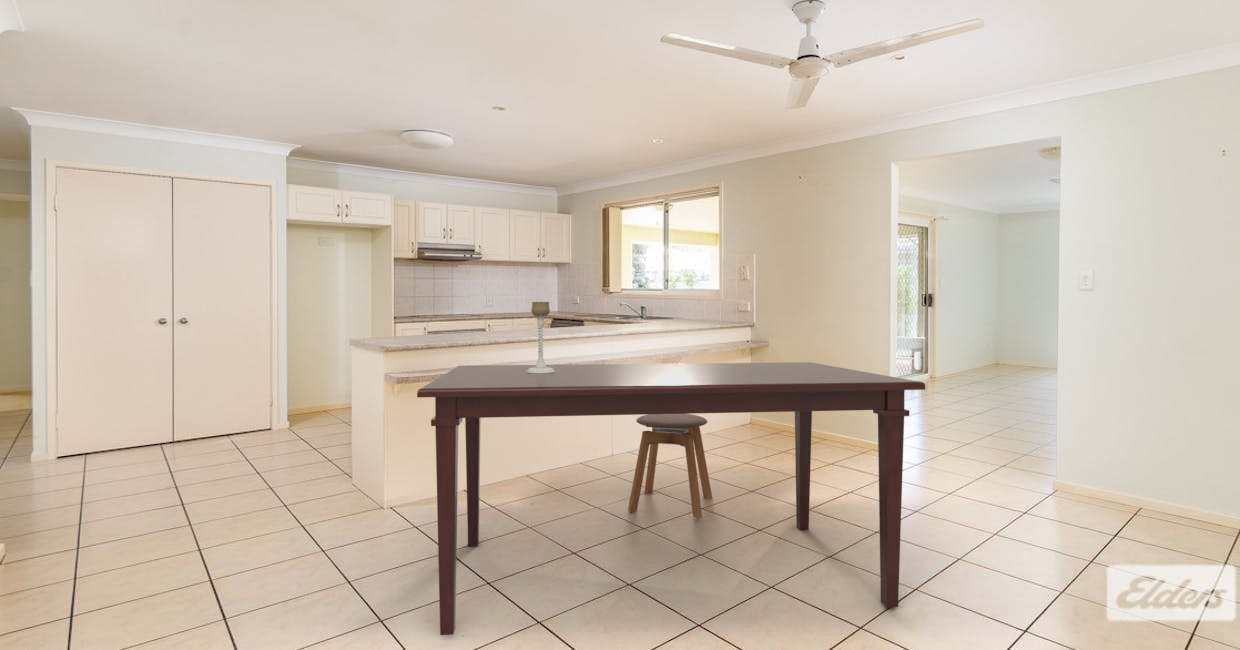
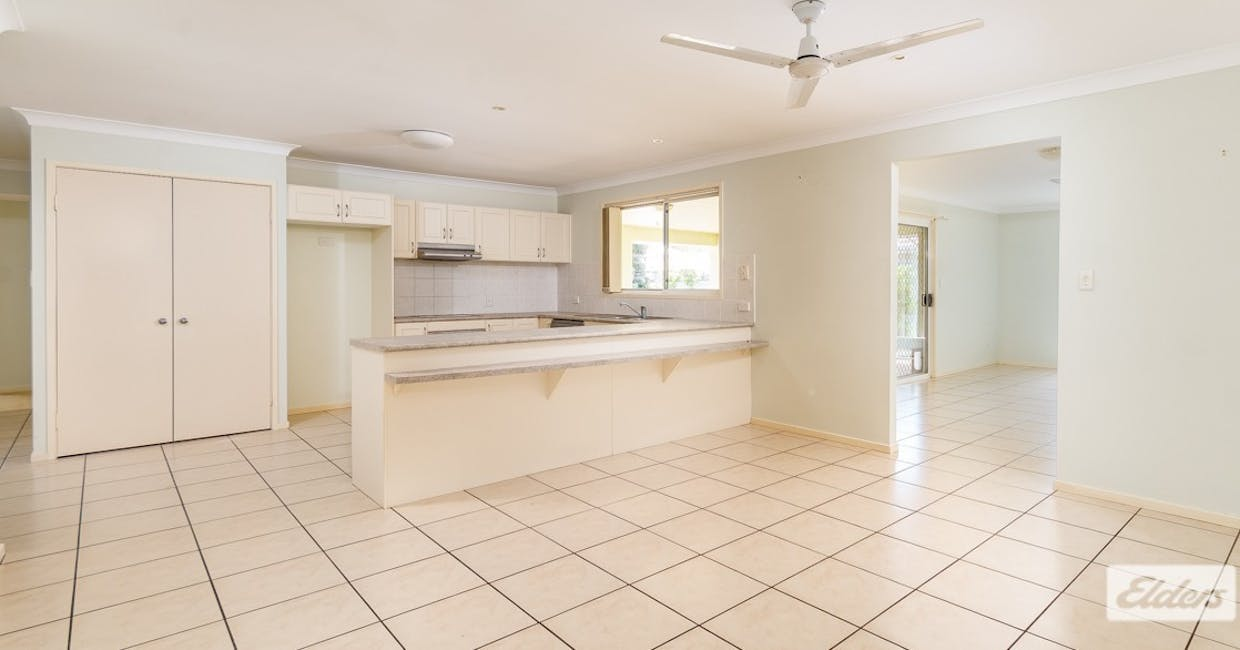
- candle holder (540, 336)
- stool (686, 458)
- dining table (658, 413)
